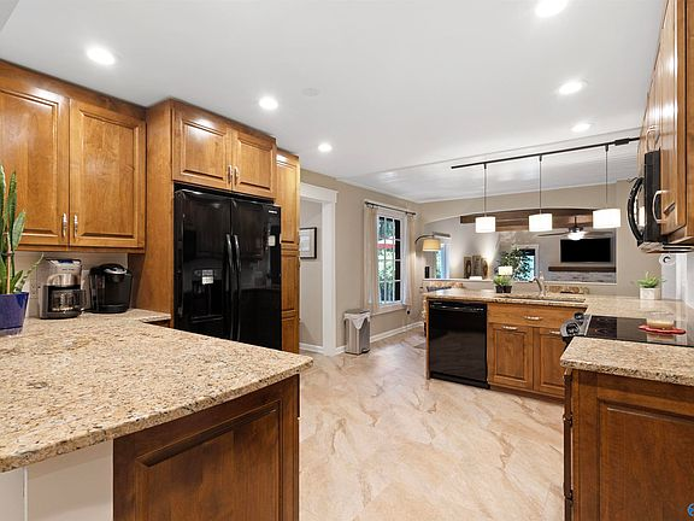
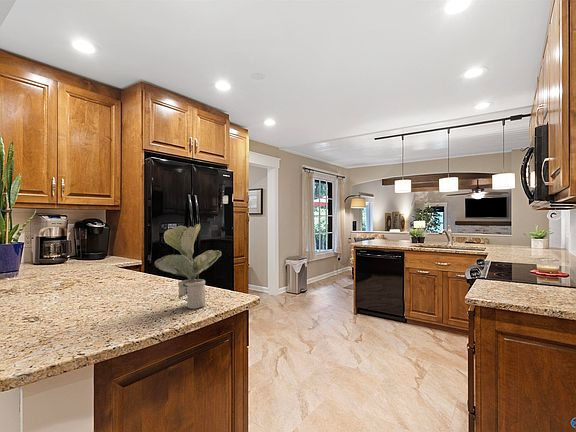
+ potted plant (187, 263)
